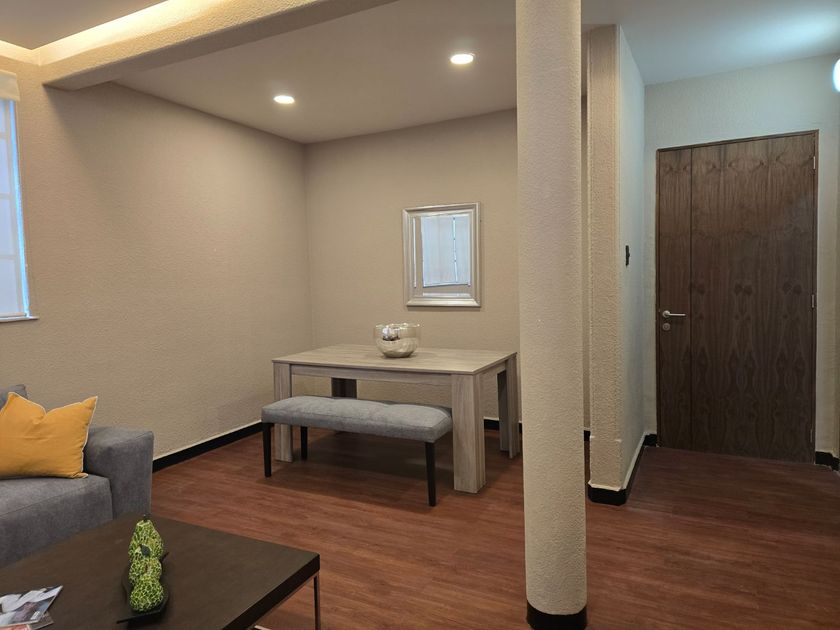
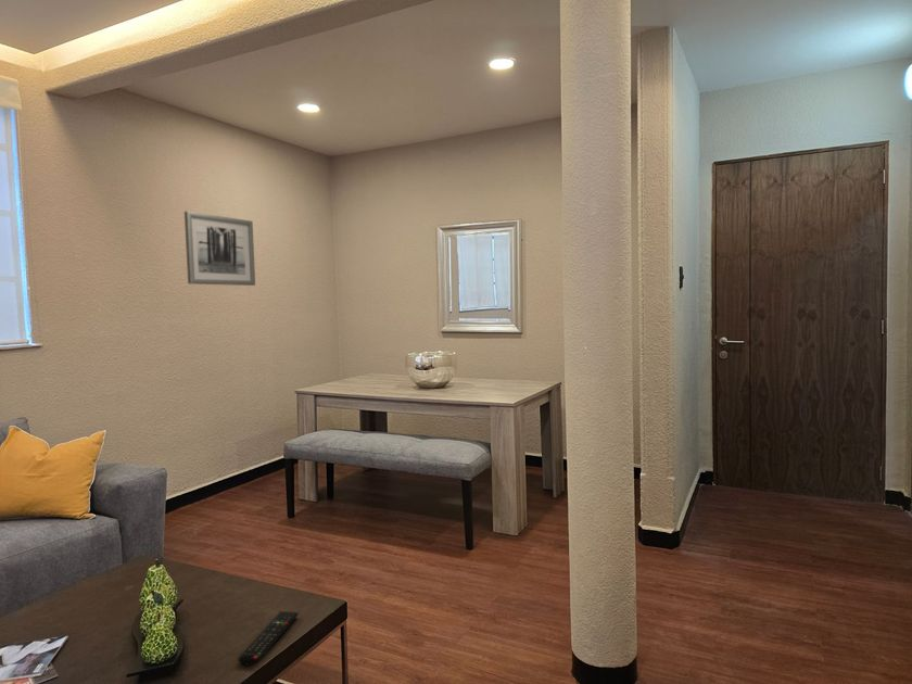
+ wall art (221, 250)
+ remote control (269, 636)
